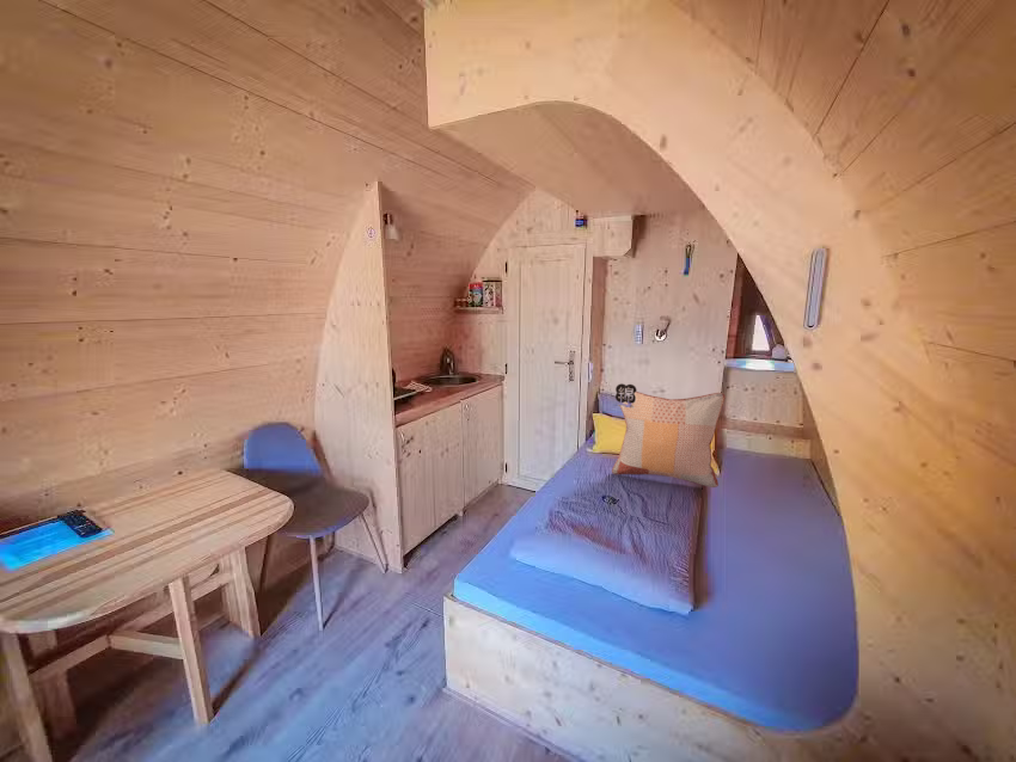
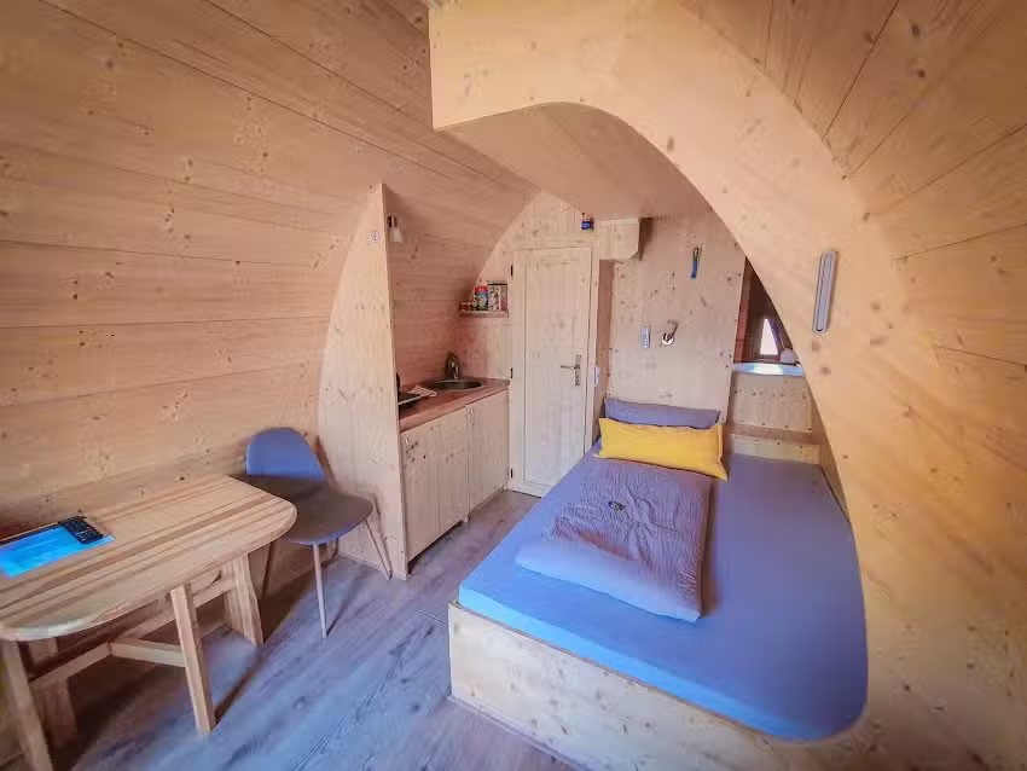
- decorative pillow (666, 435)
